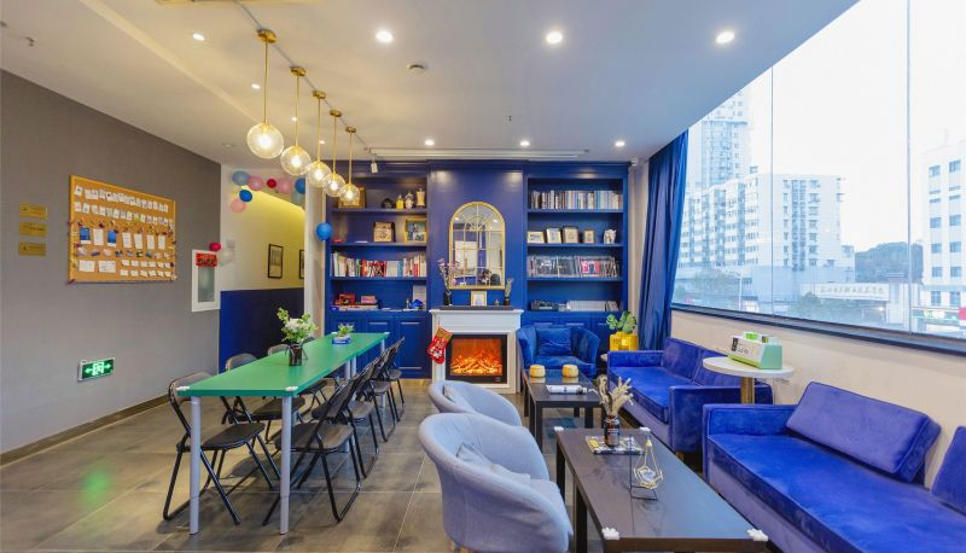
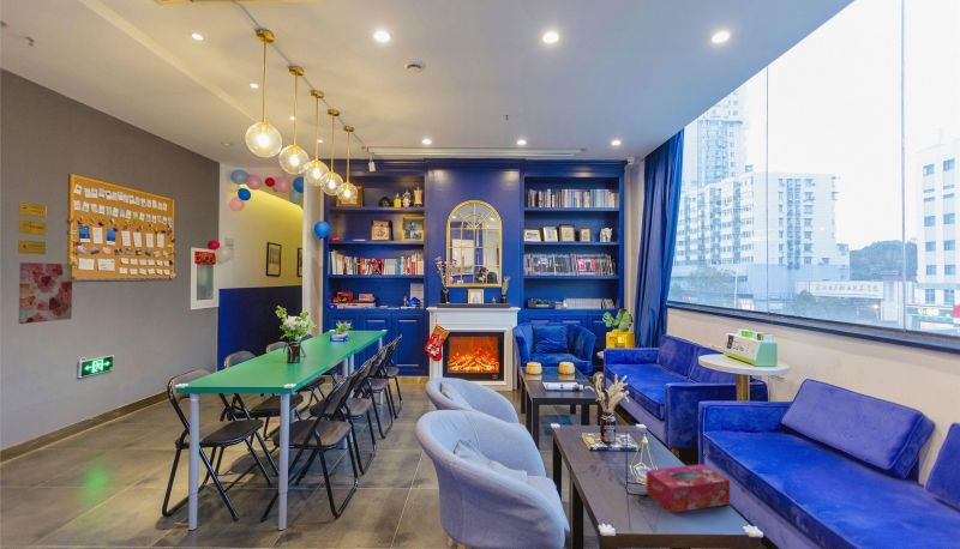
+ tissue box (686, 487)
+ wall art (47, 291)
